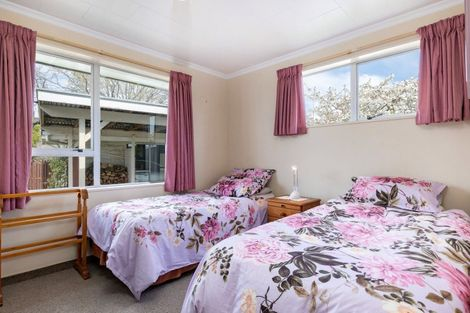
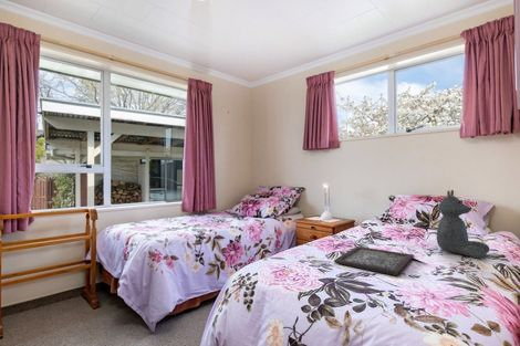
+ teddy bear (461, 221)
+ tray (374, 258)
